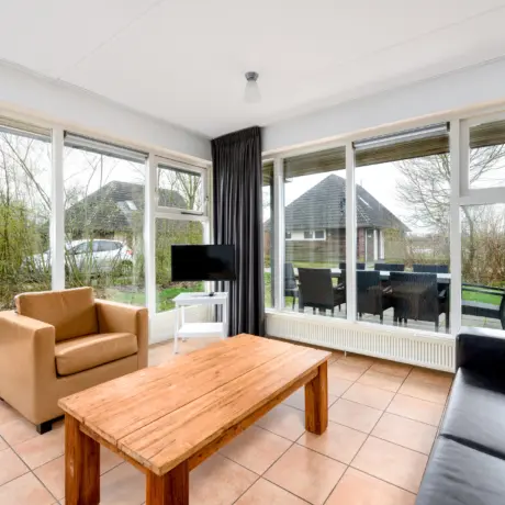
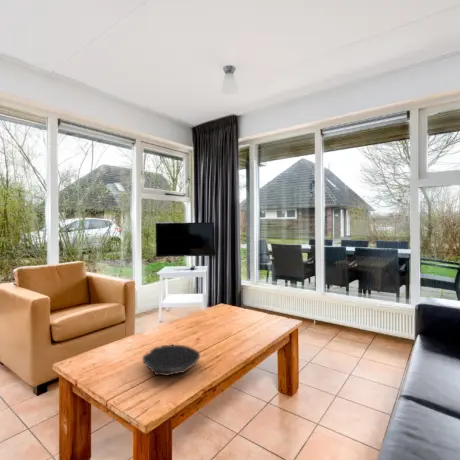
+ bowl (171, 360)
